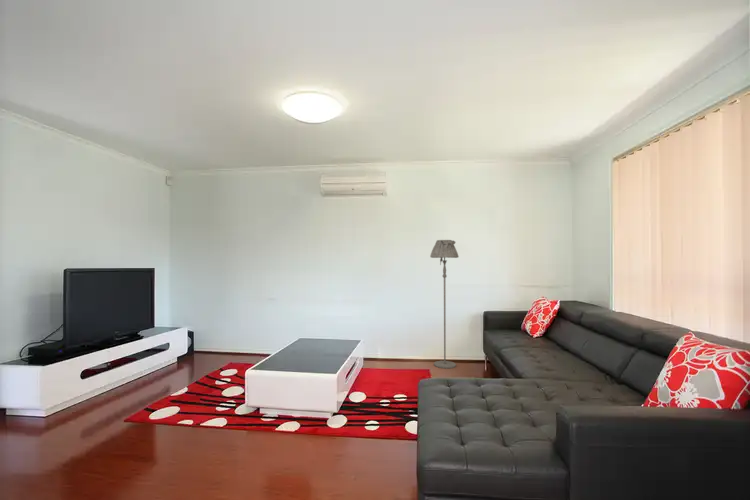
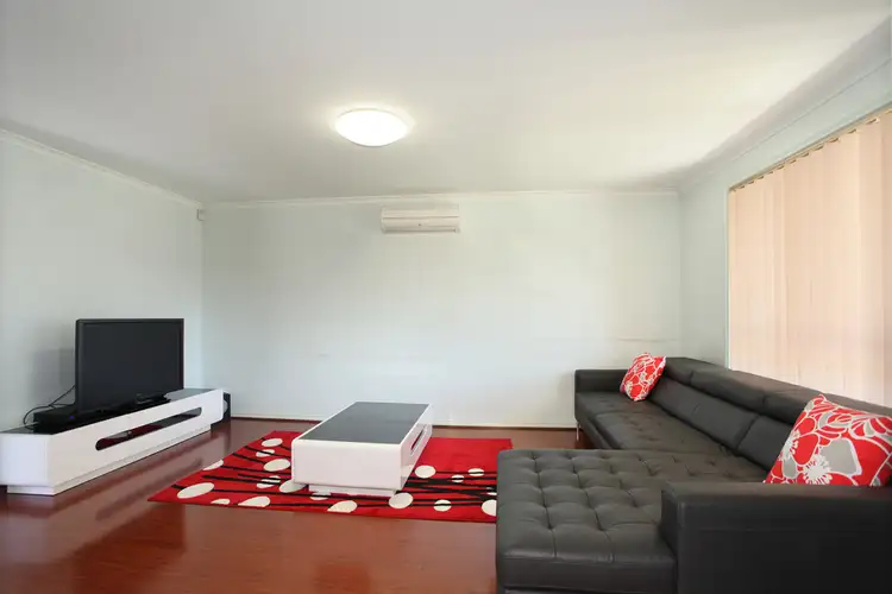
- floor lamp (444, 302)
